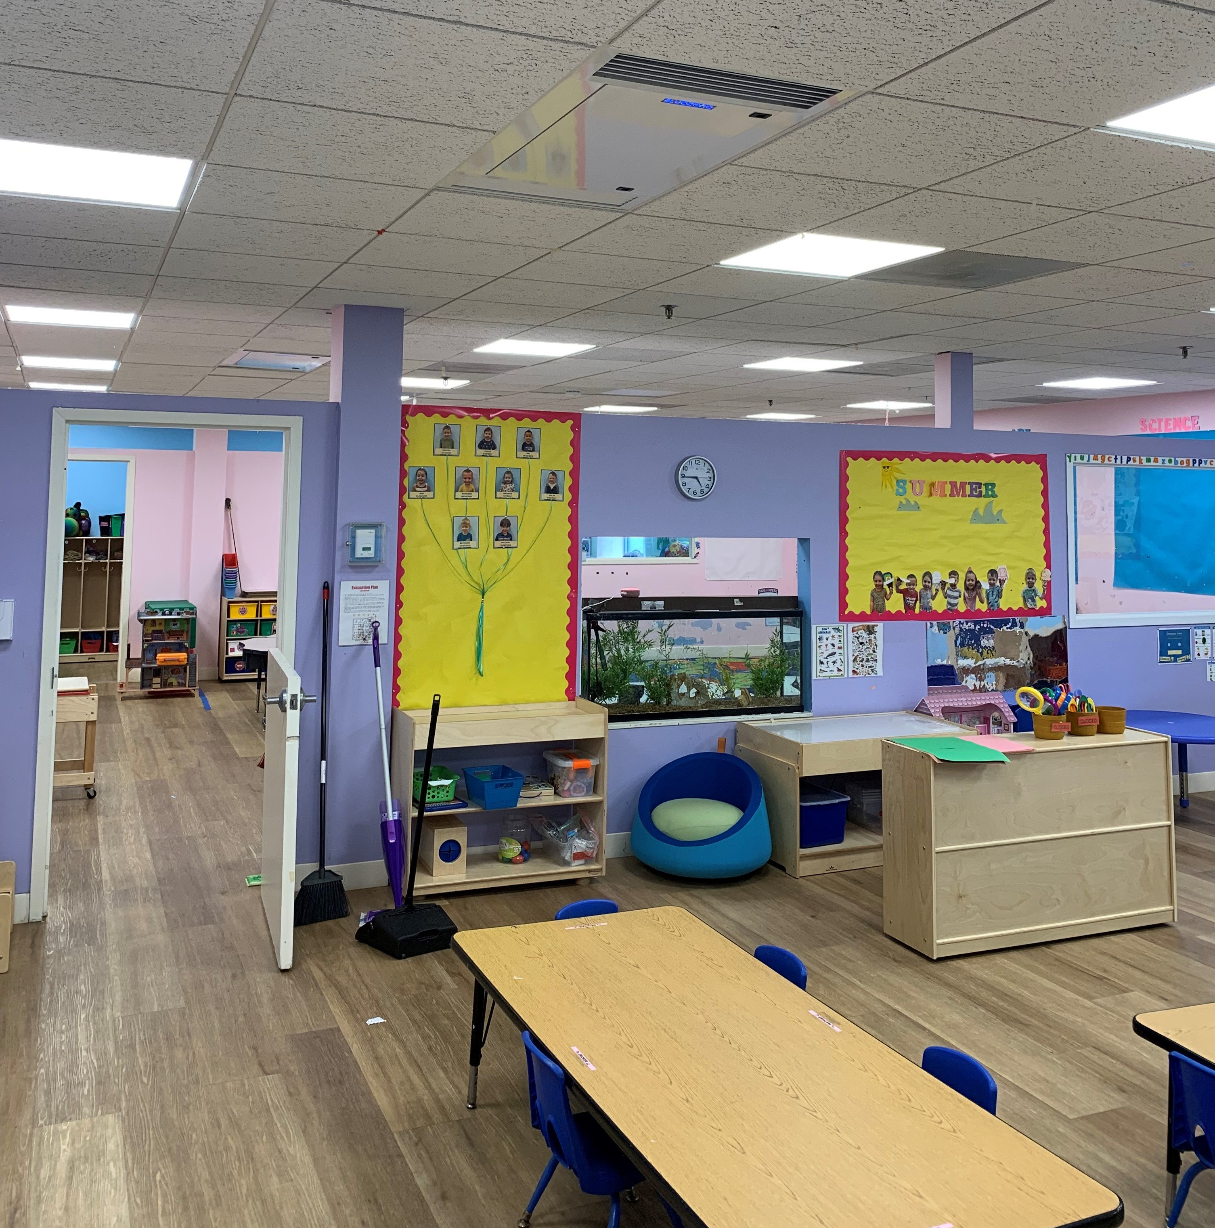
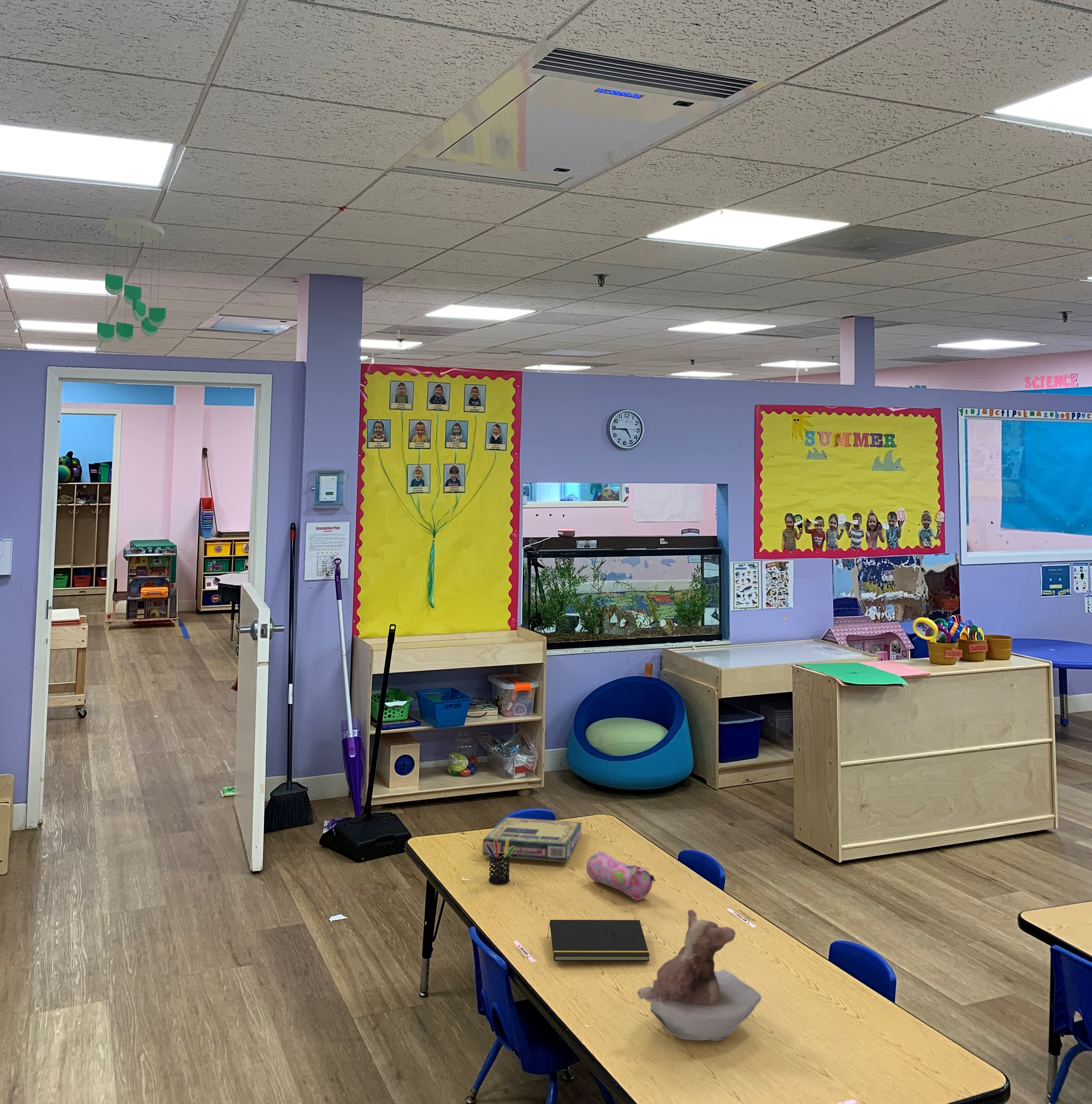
+ notepad (598, 940)
+ pen holder (501, 859)
+ pencil case (619, 874)
+ stuffed animal (705, 973)
+ video game box (534, 838)
+ ceiling mobile (133, 285)
